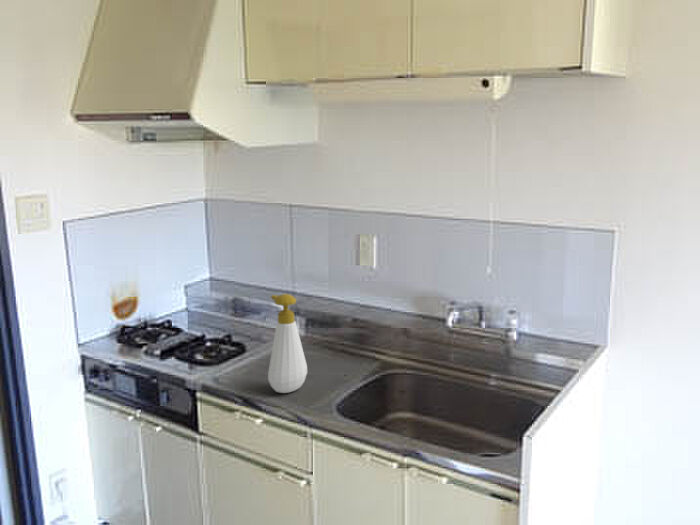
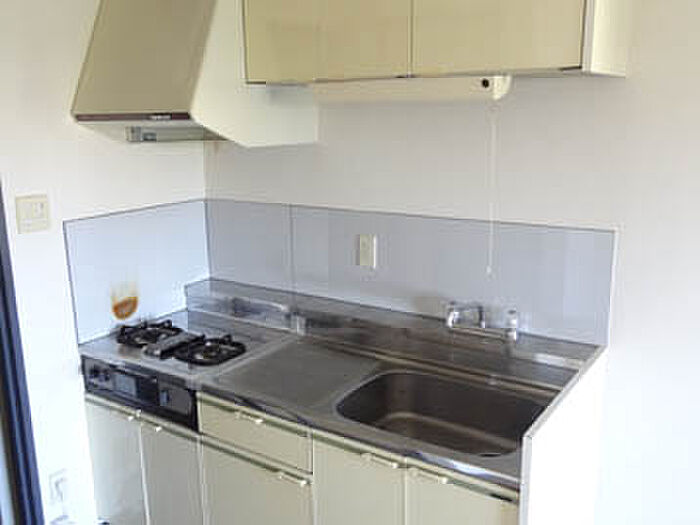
- soap bottle (284, 341)
